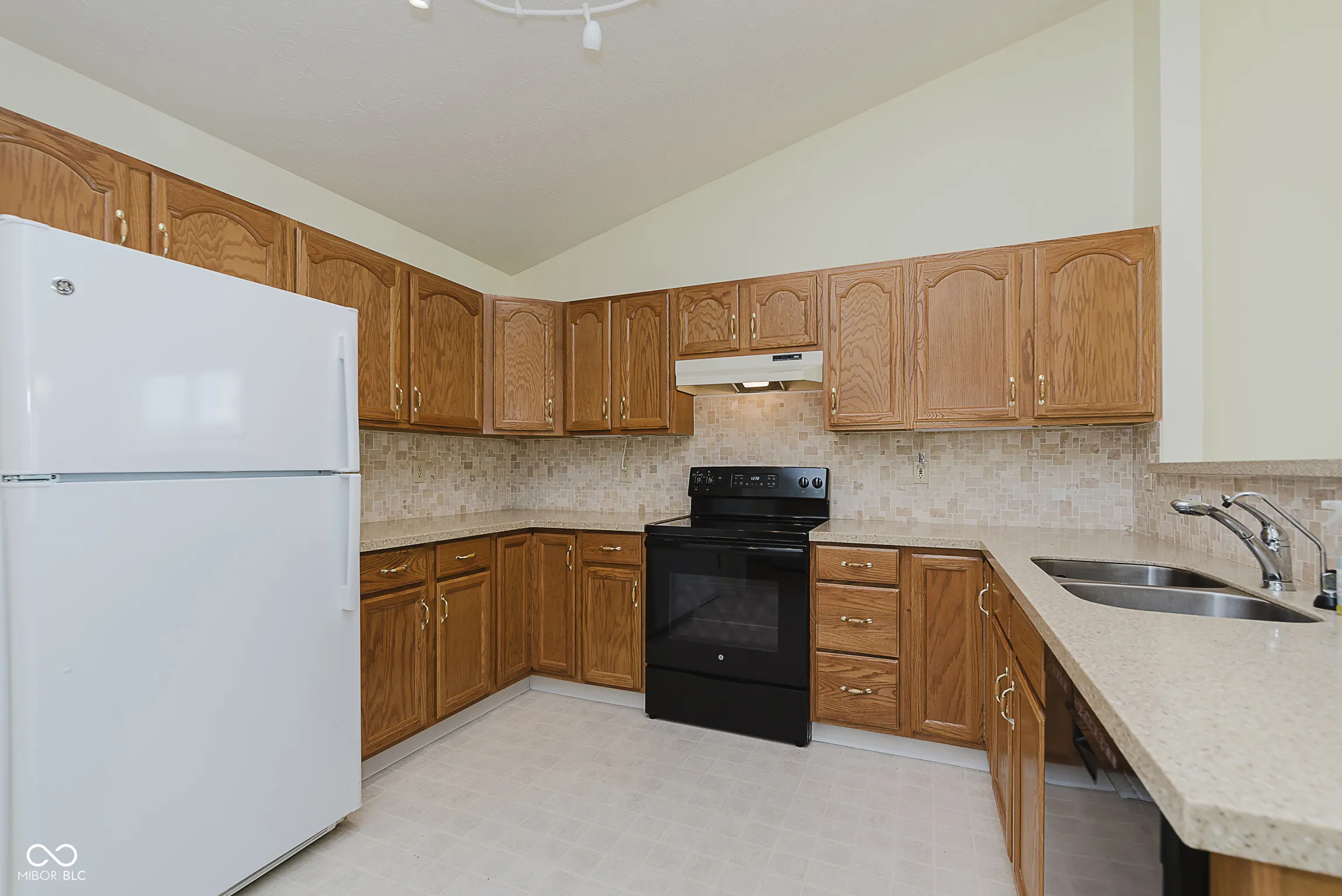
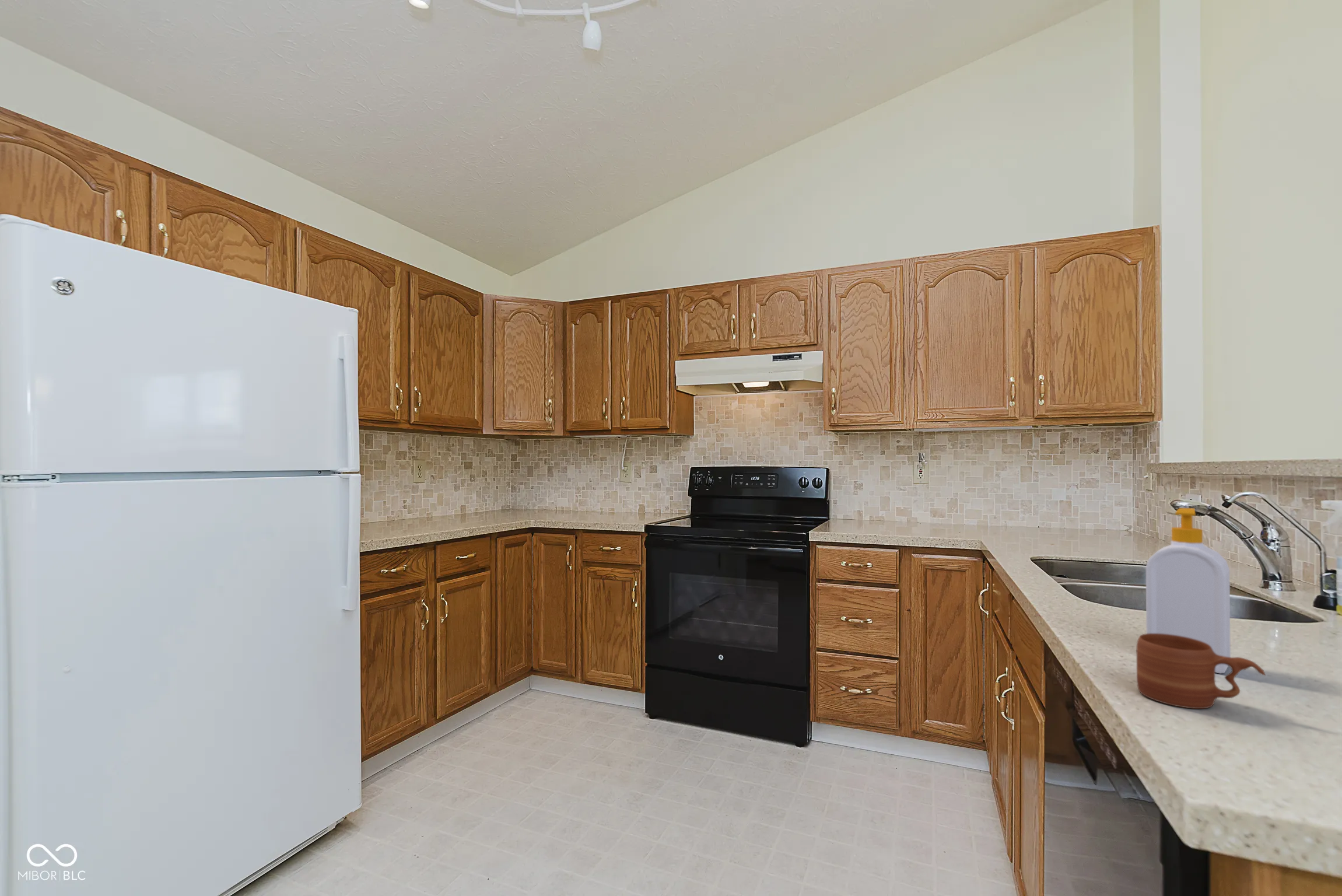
+ mug (1197, 674)
+ soap bottle (1187, 584)
